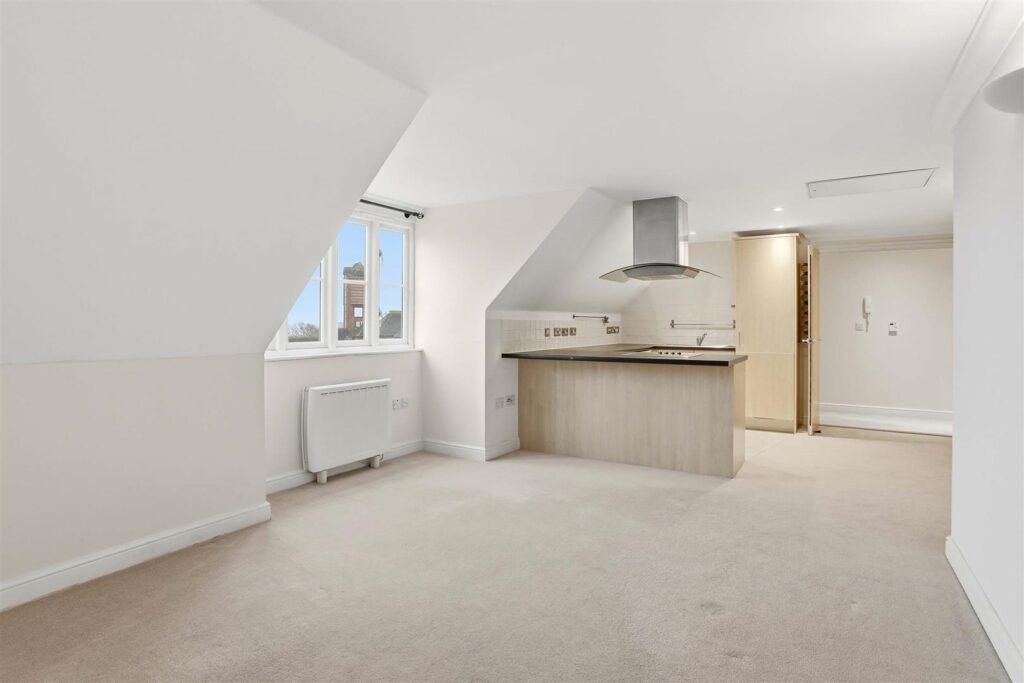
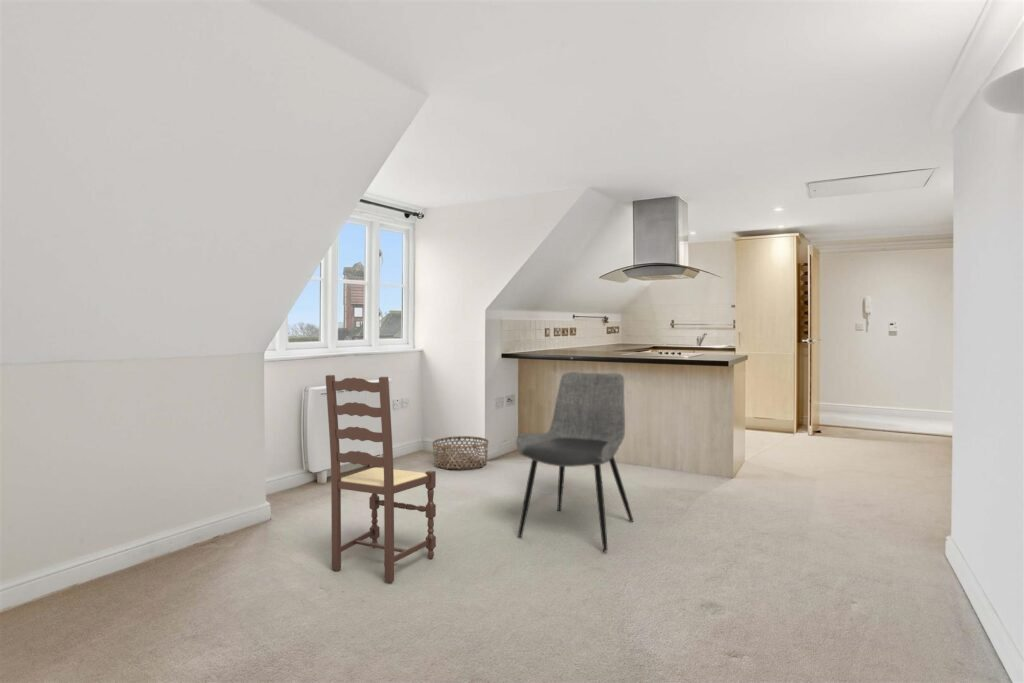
+ dining chair (382, 468)
+ basket (461, 452)
+ dining chair (578, 452)
